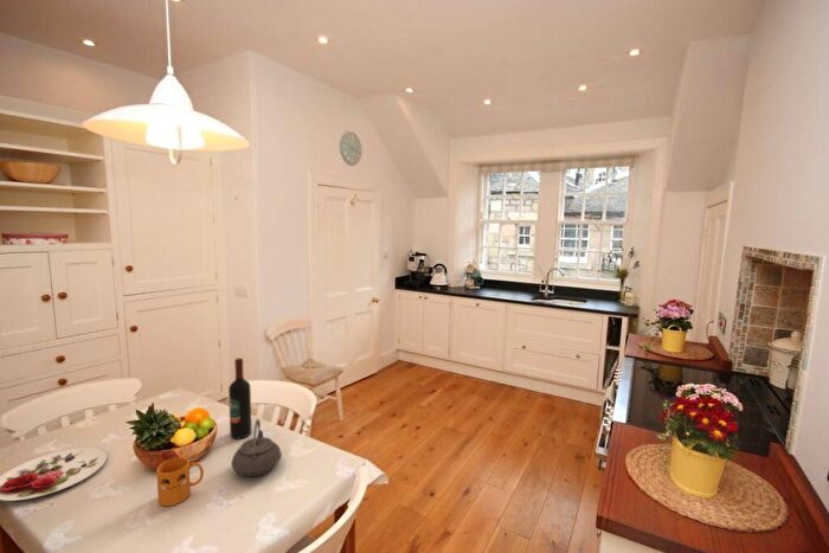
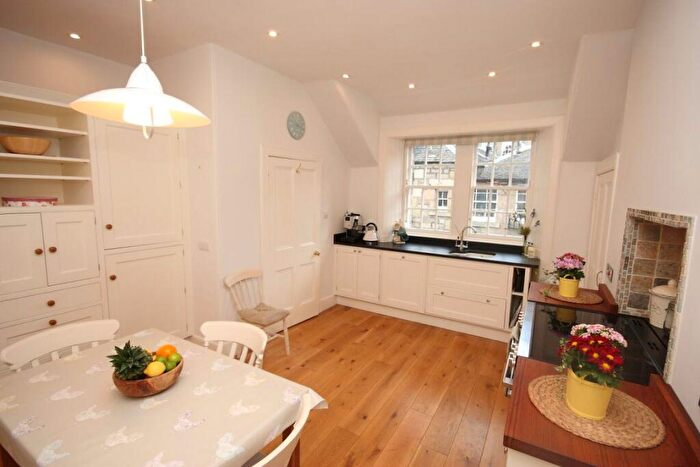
- mug (180, 478)
- wine bottle (239, 397)
- teapot (257, 443)
- plate (52, 470)
